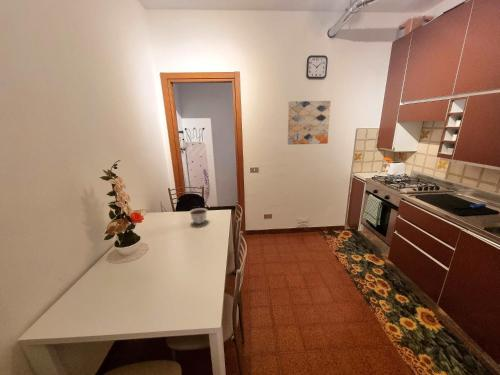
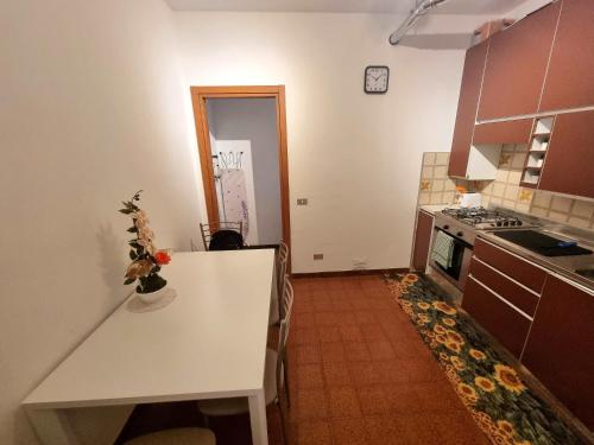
- bowl (198, 216)
- wall art (308, 123)
